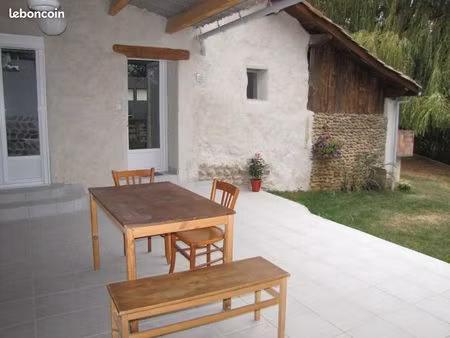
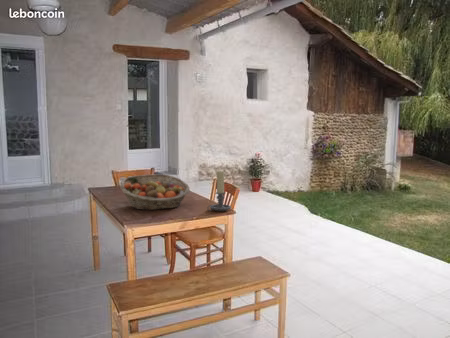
+ fruit basket (155, 191)
+ candle holder (218, 190)
